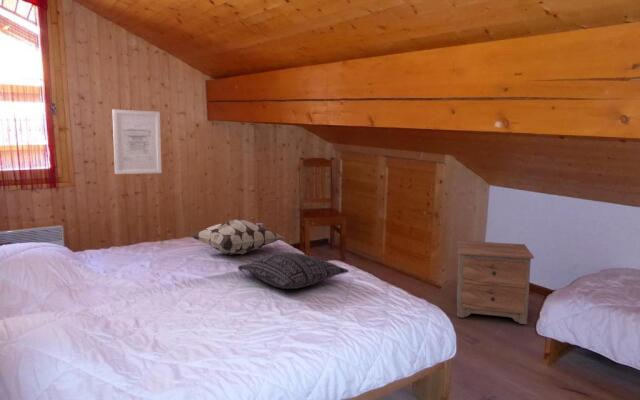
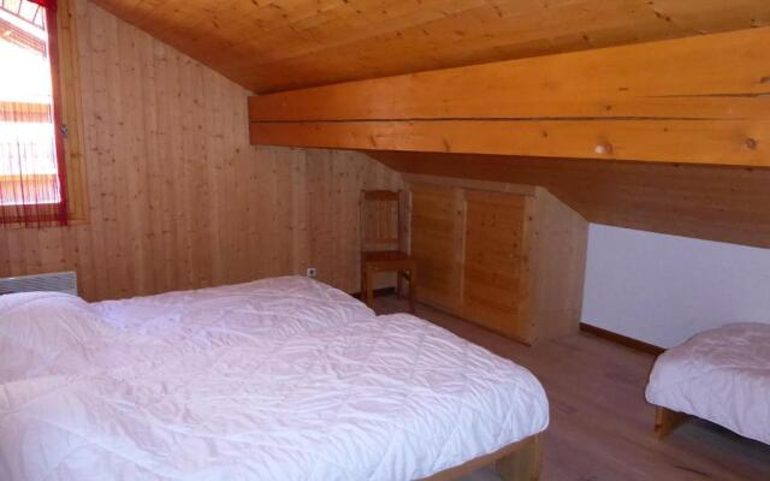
- pillow (292, 269)
- wall art (137, 142)
- nightstand (491, 280)
- decorative pillow (237, 236)
